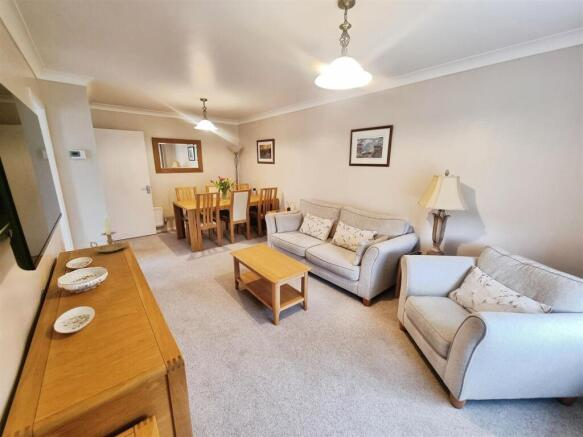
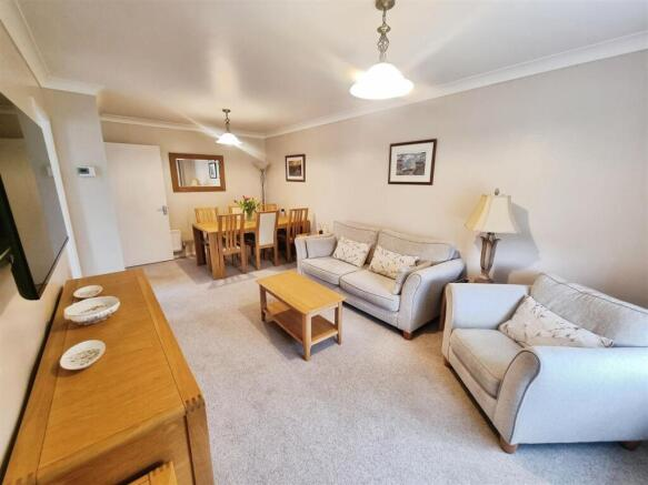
- candle holder (108, 234)
